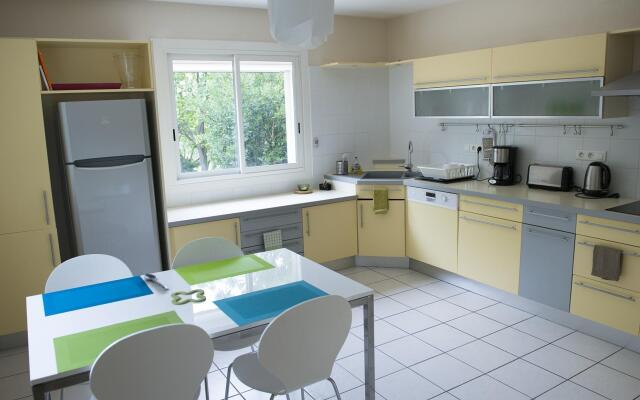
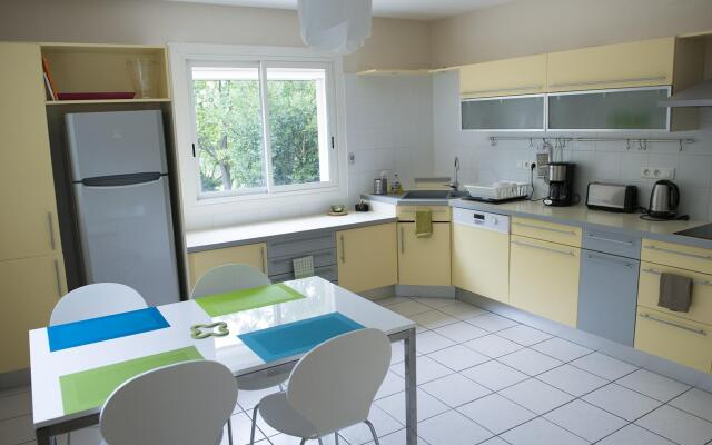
- spoon (155, 281)
